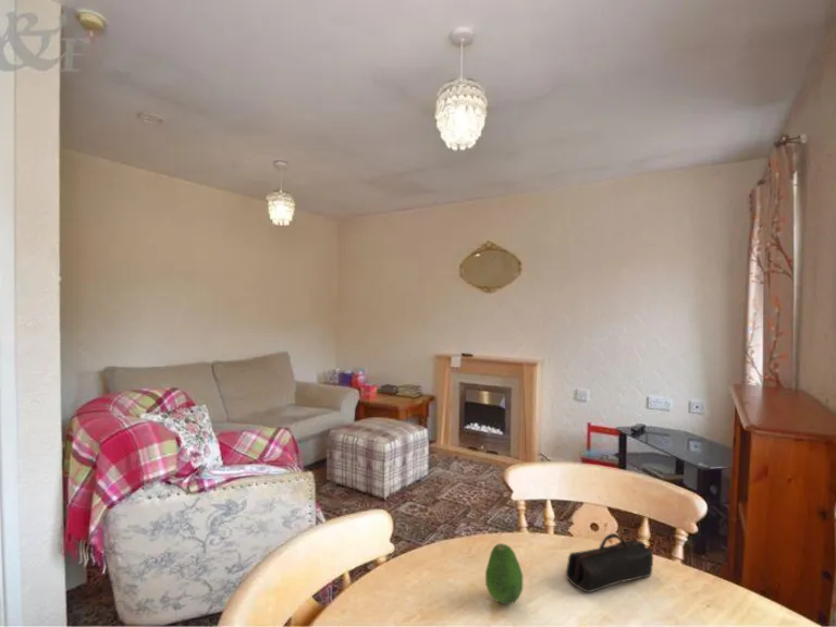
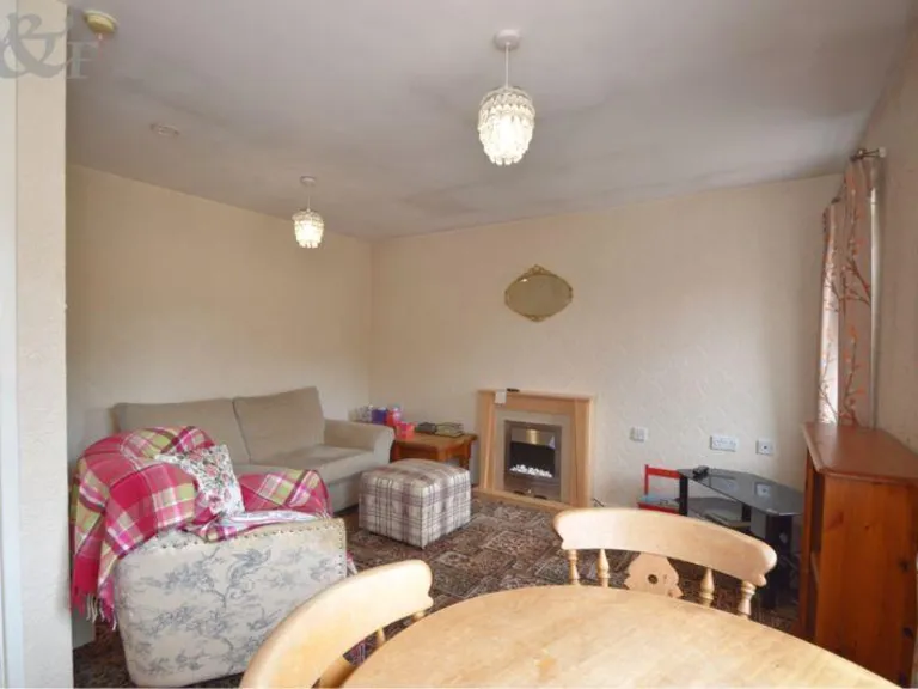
- pencil case (611, 555)
- fruit (504, 574)
